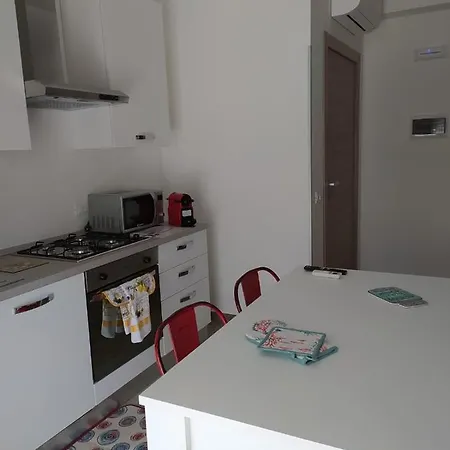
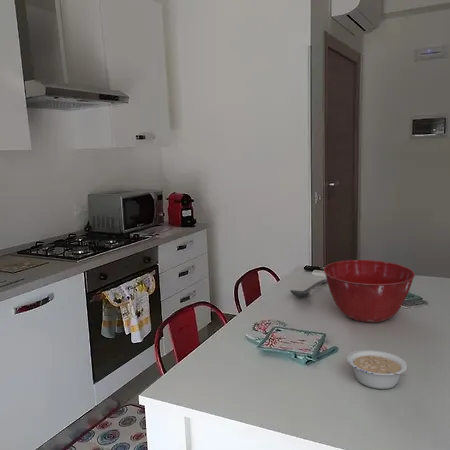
+ stirrer (312, 285)
+ legume (378, 369)
+ mixing bowl (367, 292)
